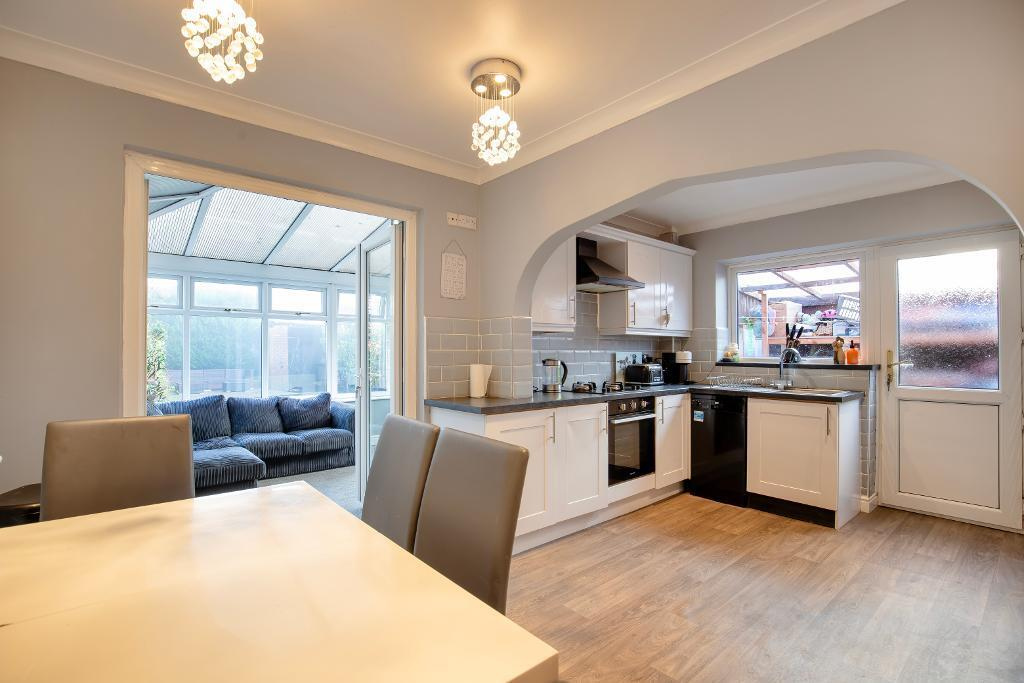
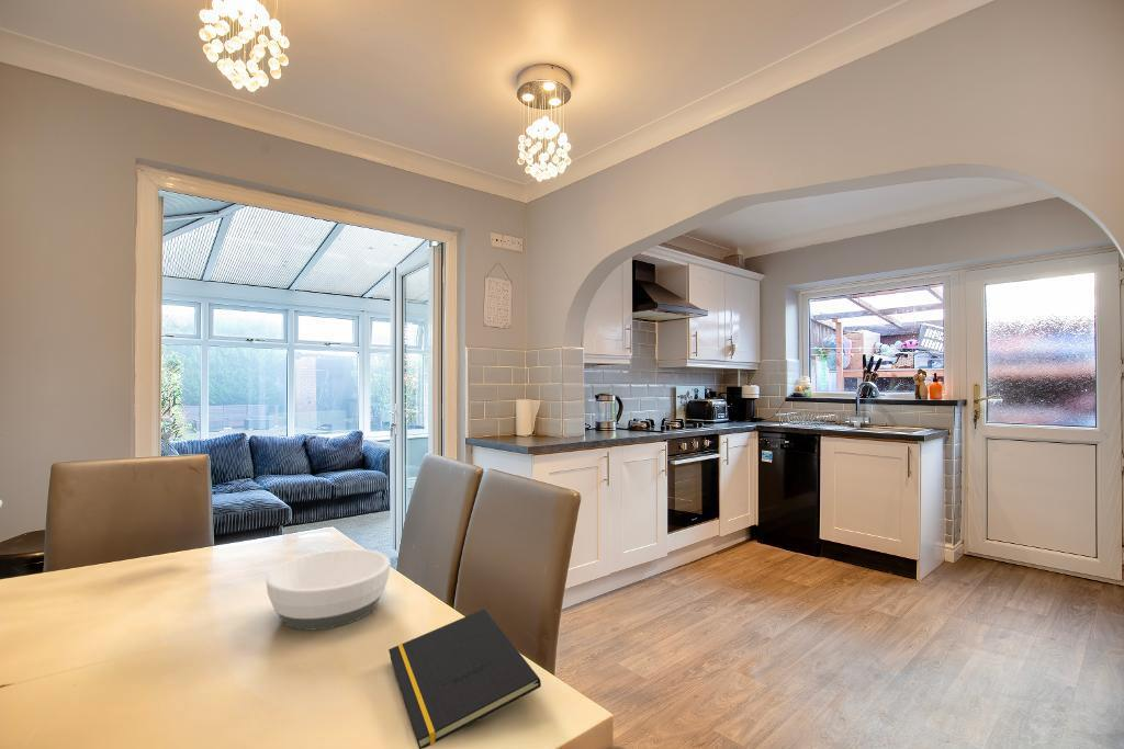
+ notepad (458, 666)
+ bowl (330, 588)
